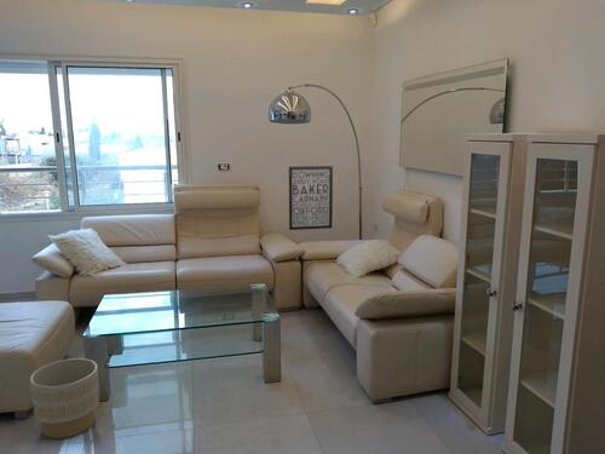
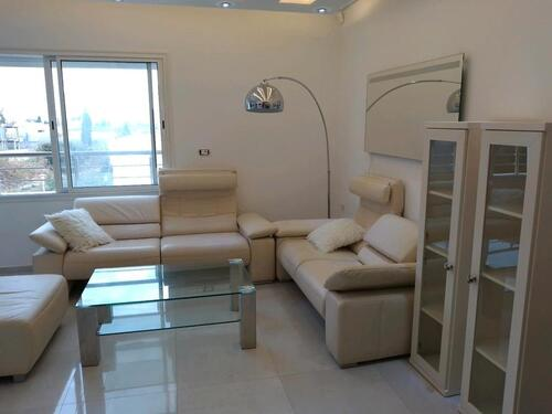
- wall art (310, 197)
- planter (67, 398)
